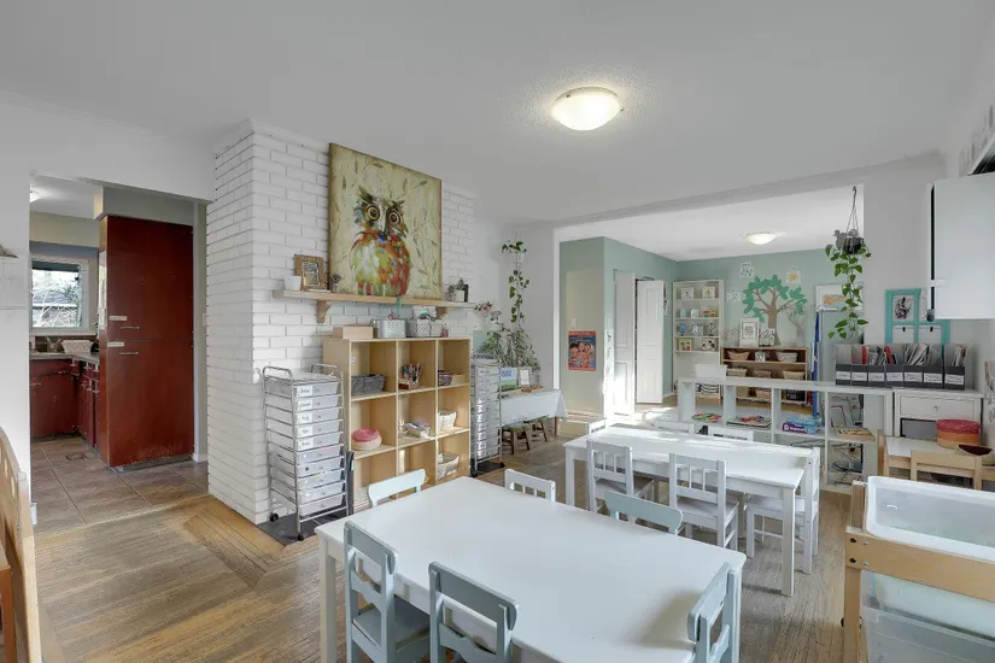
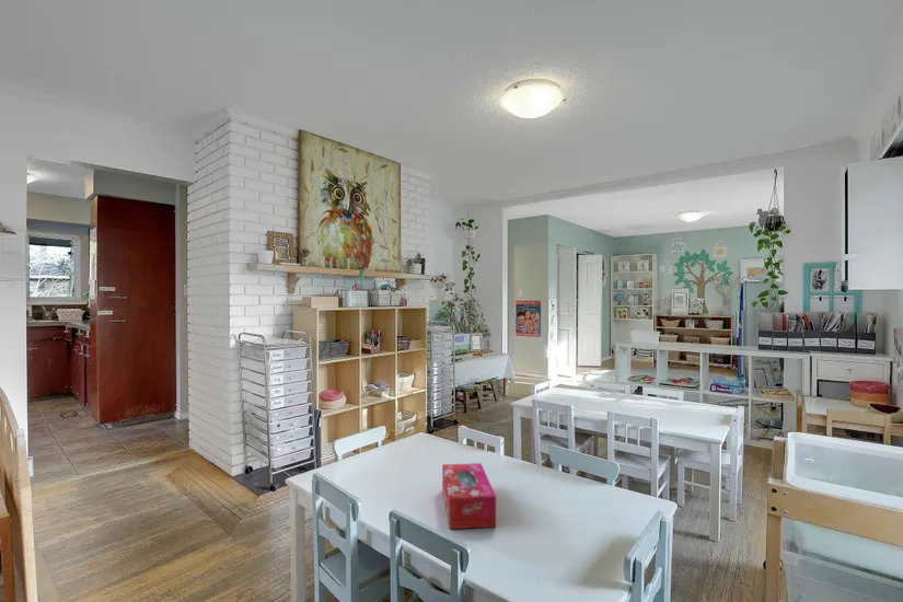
+ tissue box (466, 493)
